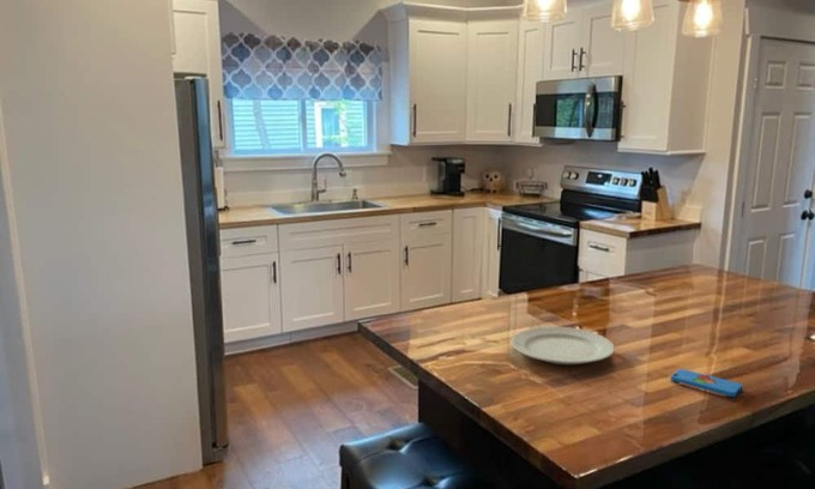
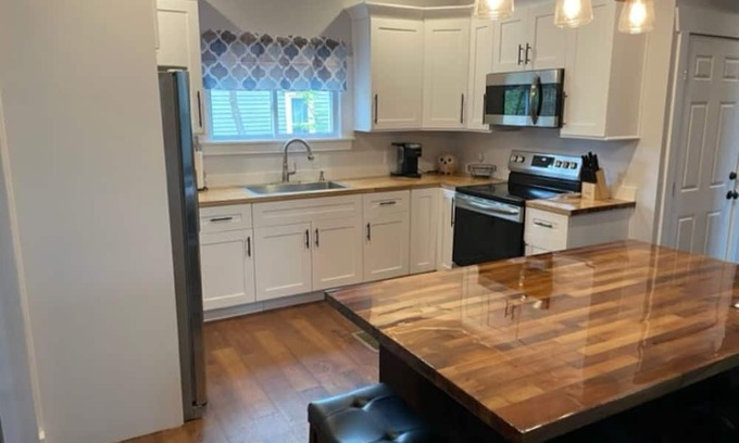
- chinaware (561, 346)
- smartphone (705, 381)
